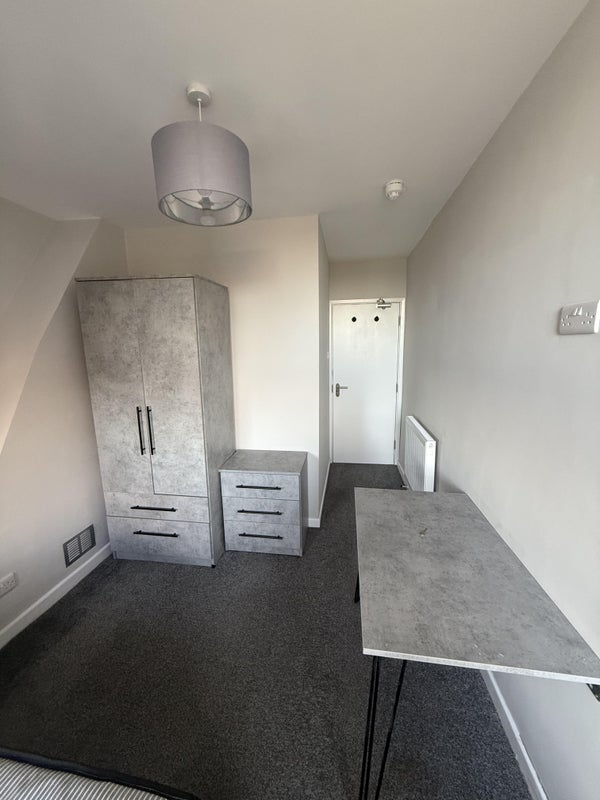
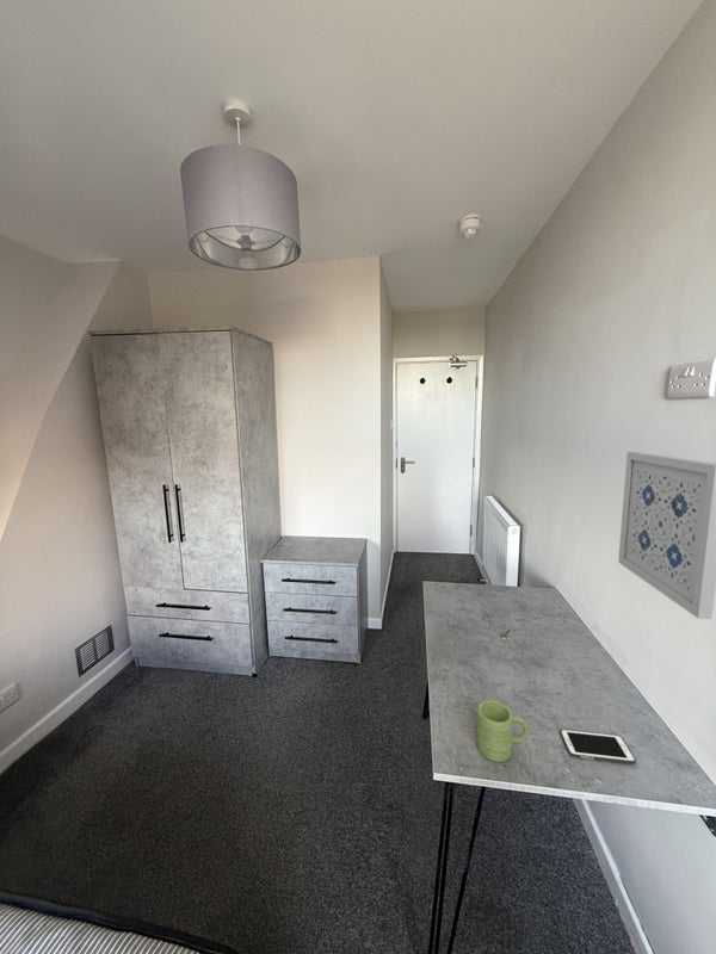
+ mug (502, 730)
+ wall art (662, 522)
+ cell phone (595, 745)
